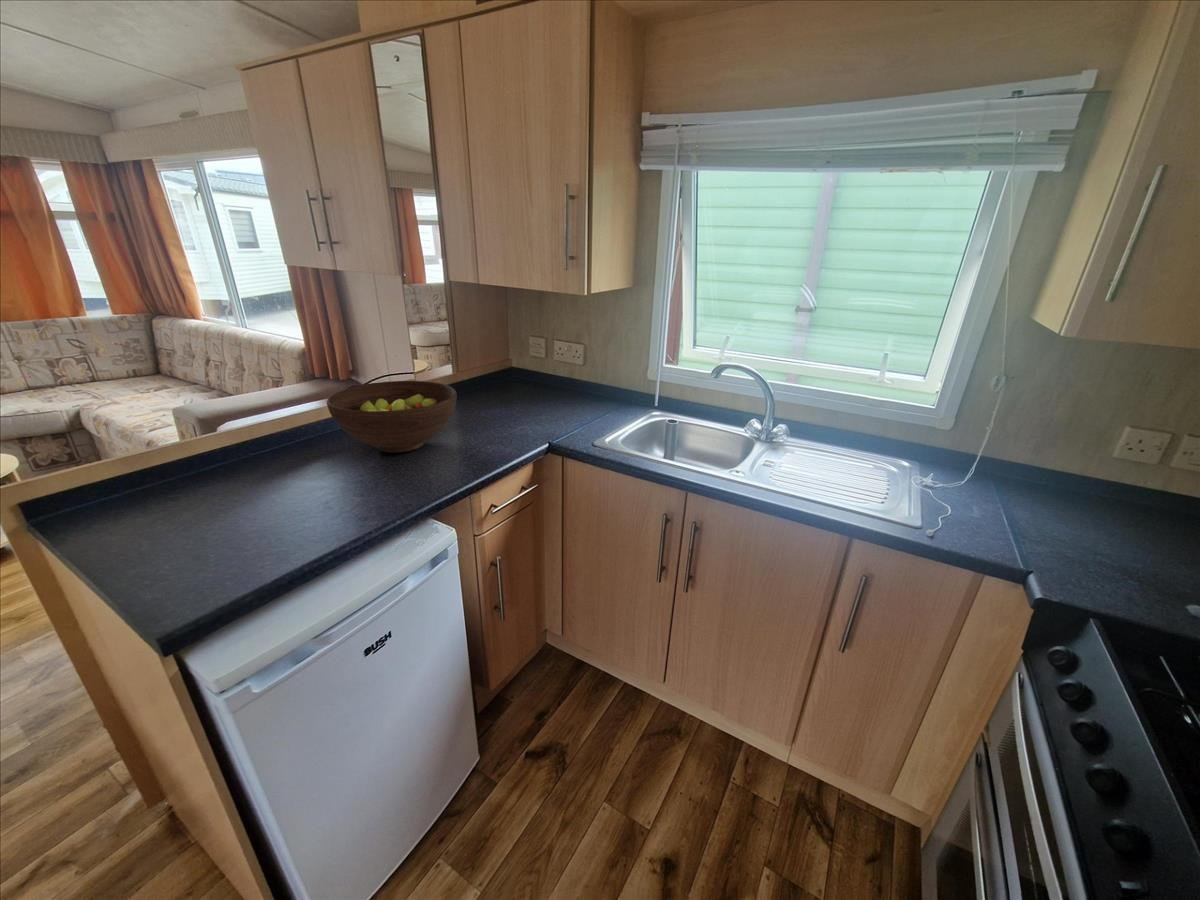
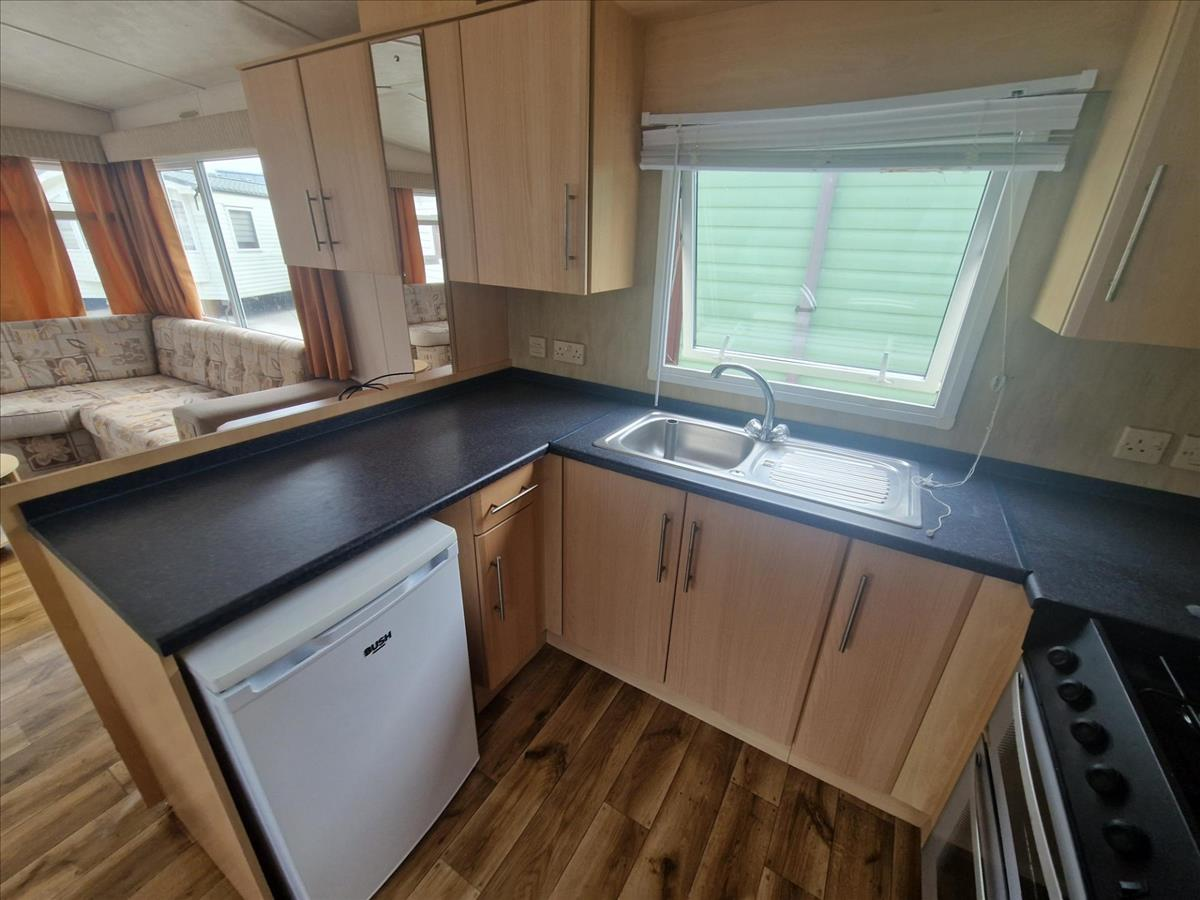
- fruit bowl (397, 420)
